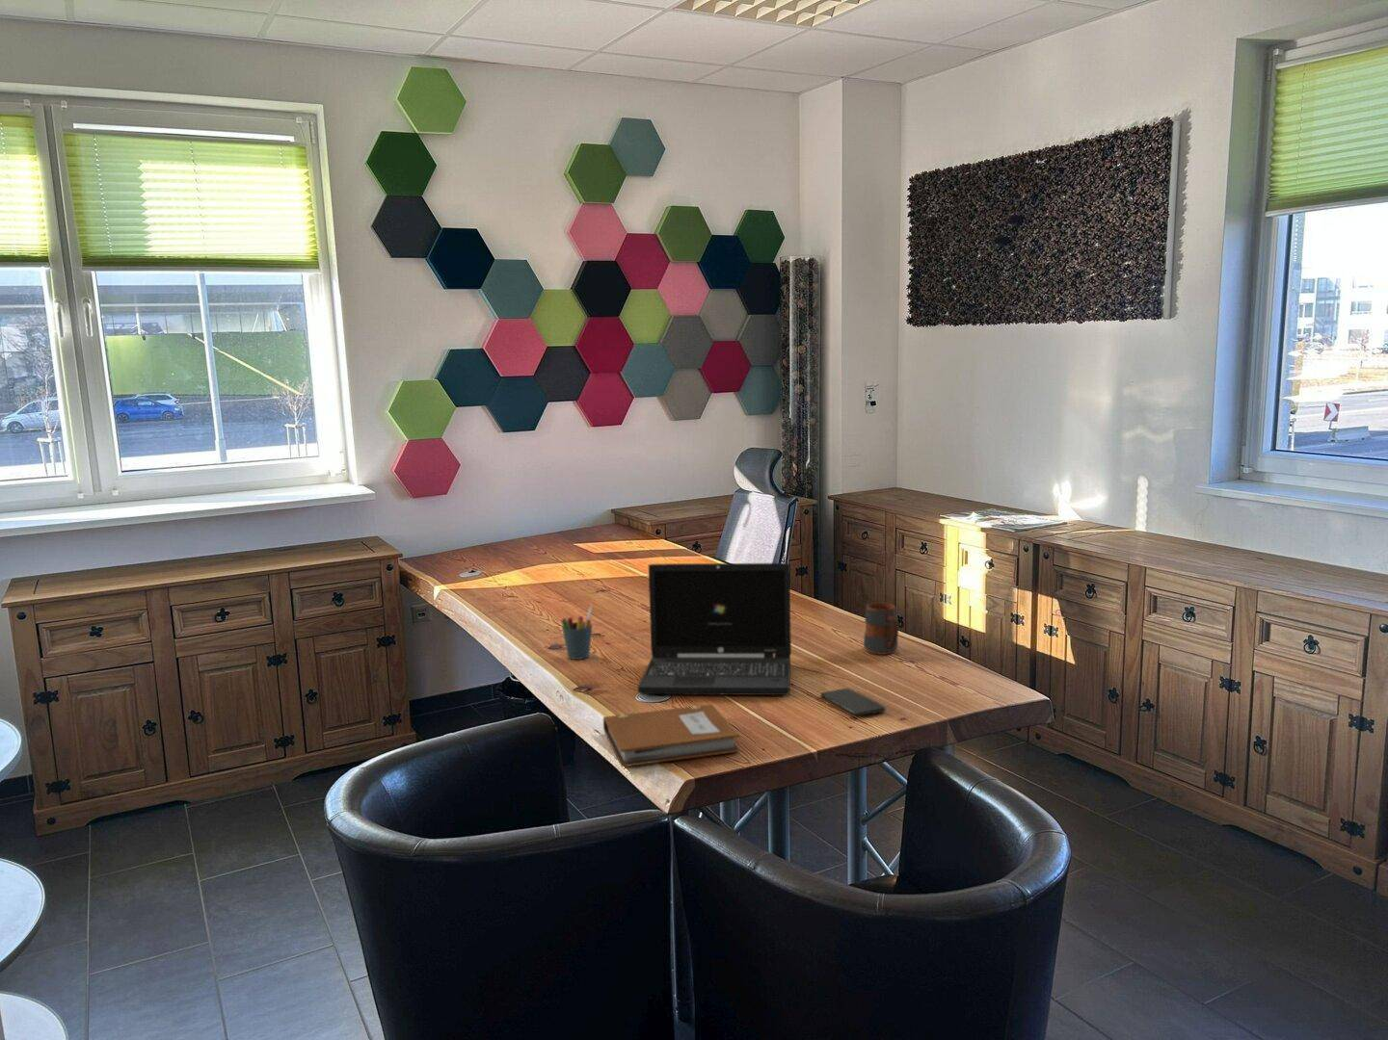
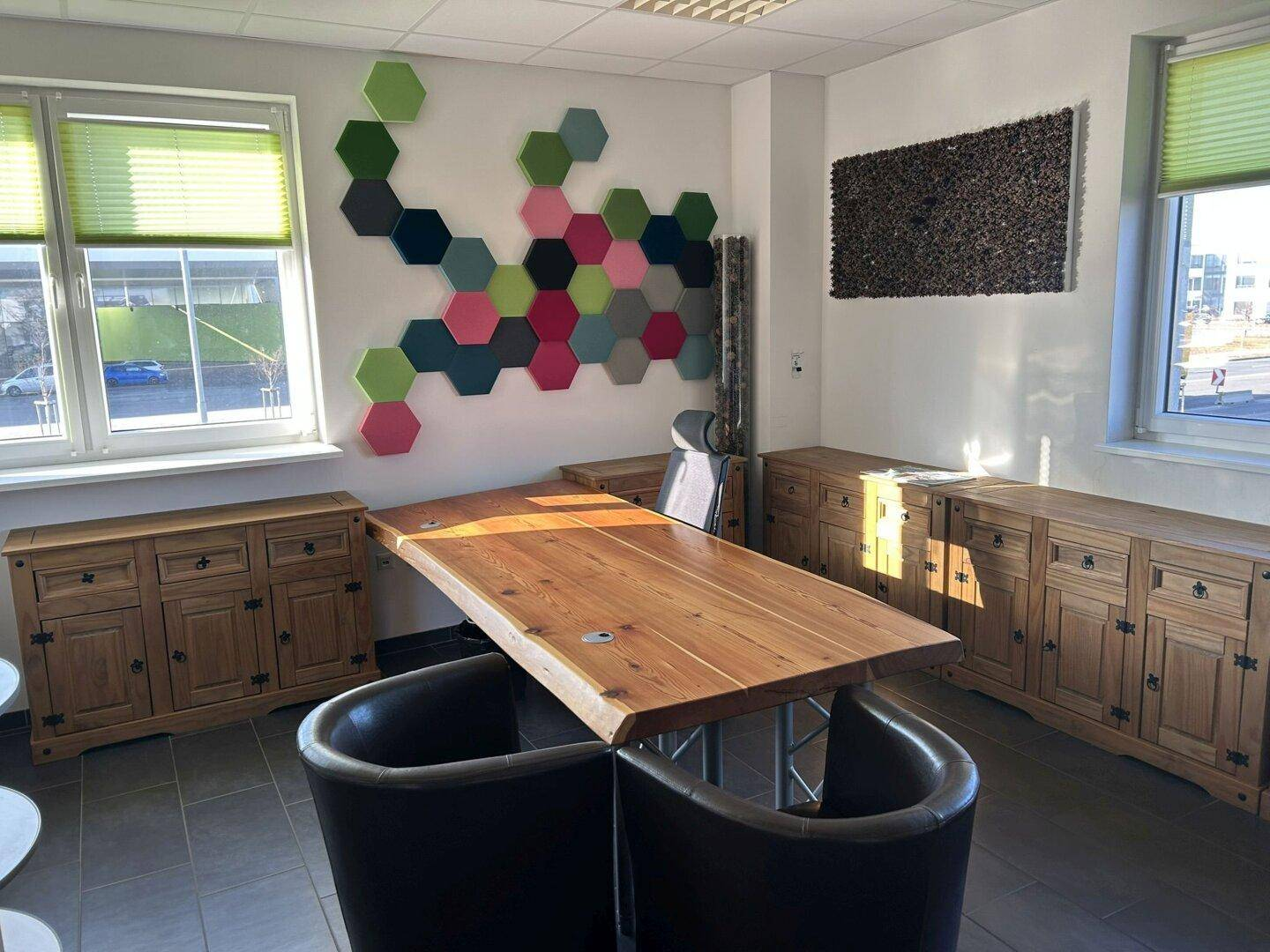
- laptop (716, 627)
- mug (884, 629)
- notebook (672, 732)
- pen holder (577, 633)
- smartphone (852, 701)
